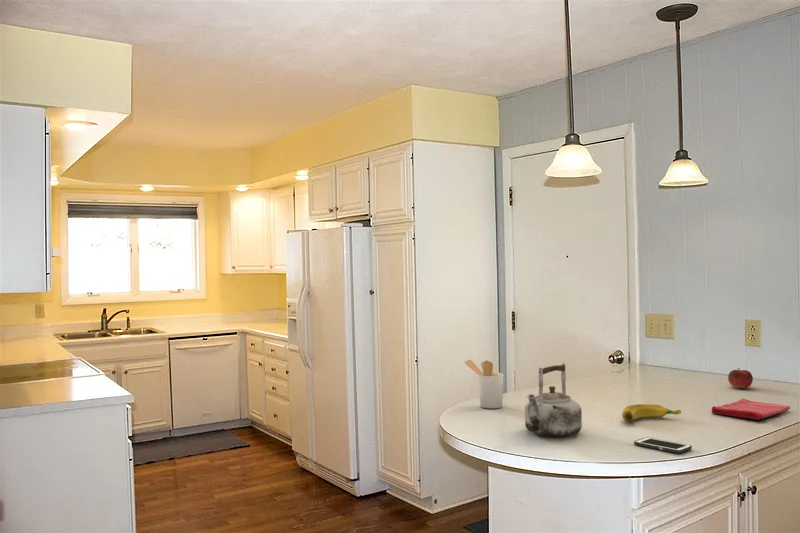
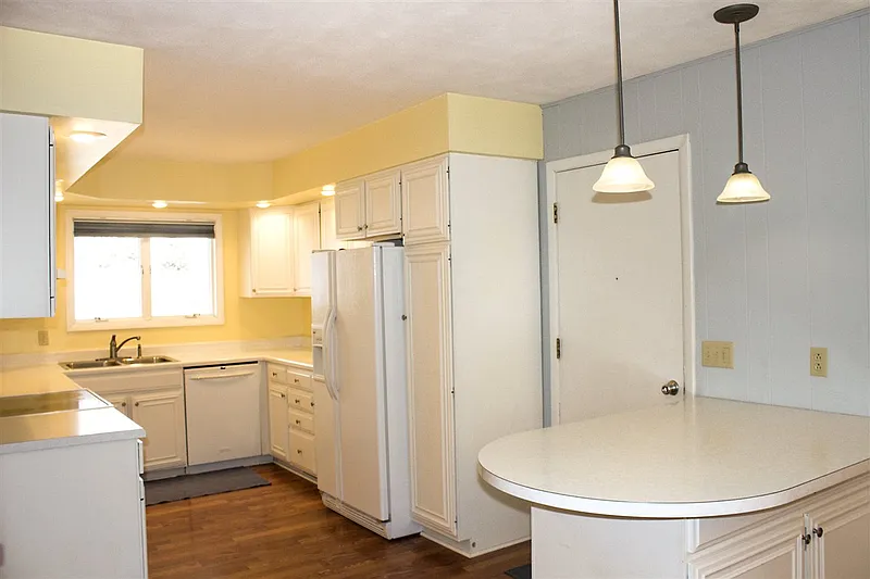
- banana (649, 413)
- fruit (740, 378)
- utensil holder (483, 382)
- cell phone (662, 445)
- kettle (548, 400)
- dish towel (750, 408)
